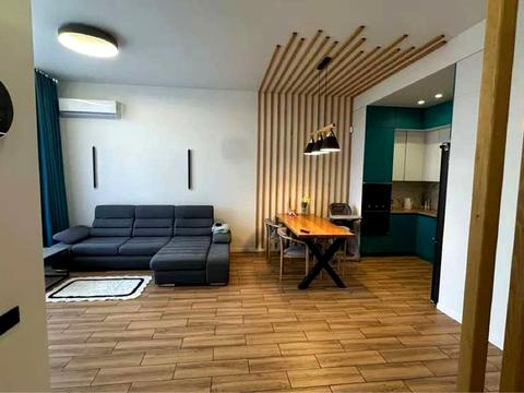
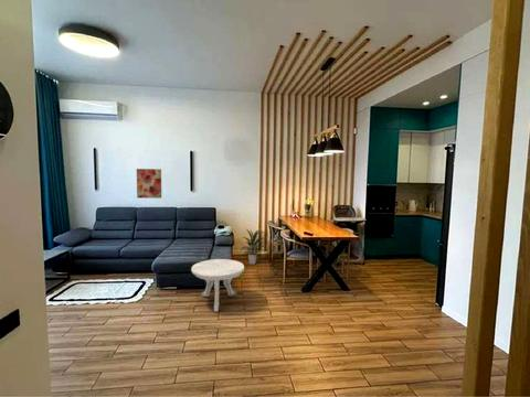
+ side table (218, 283)
+ wall art (149, 183)
+ indoor plant (253, 245)
